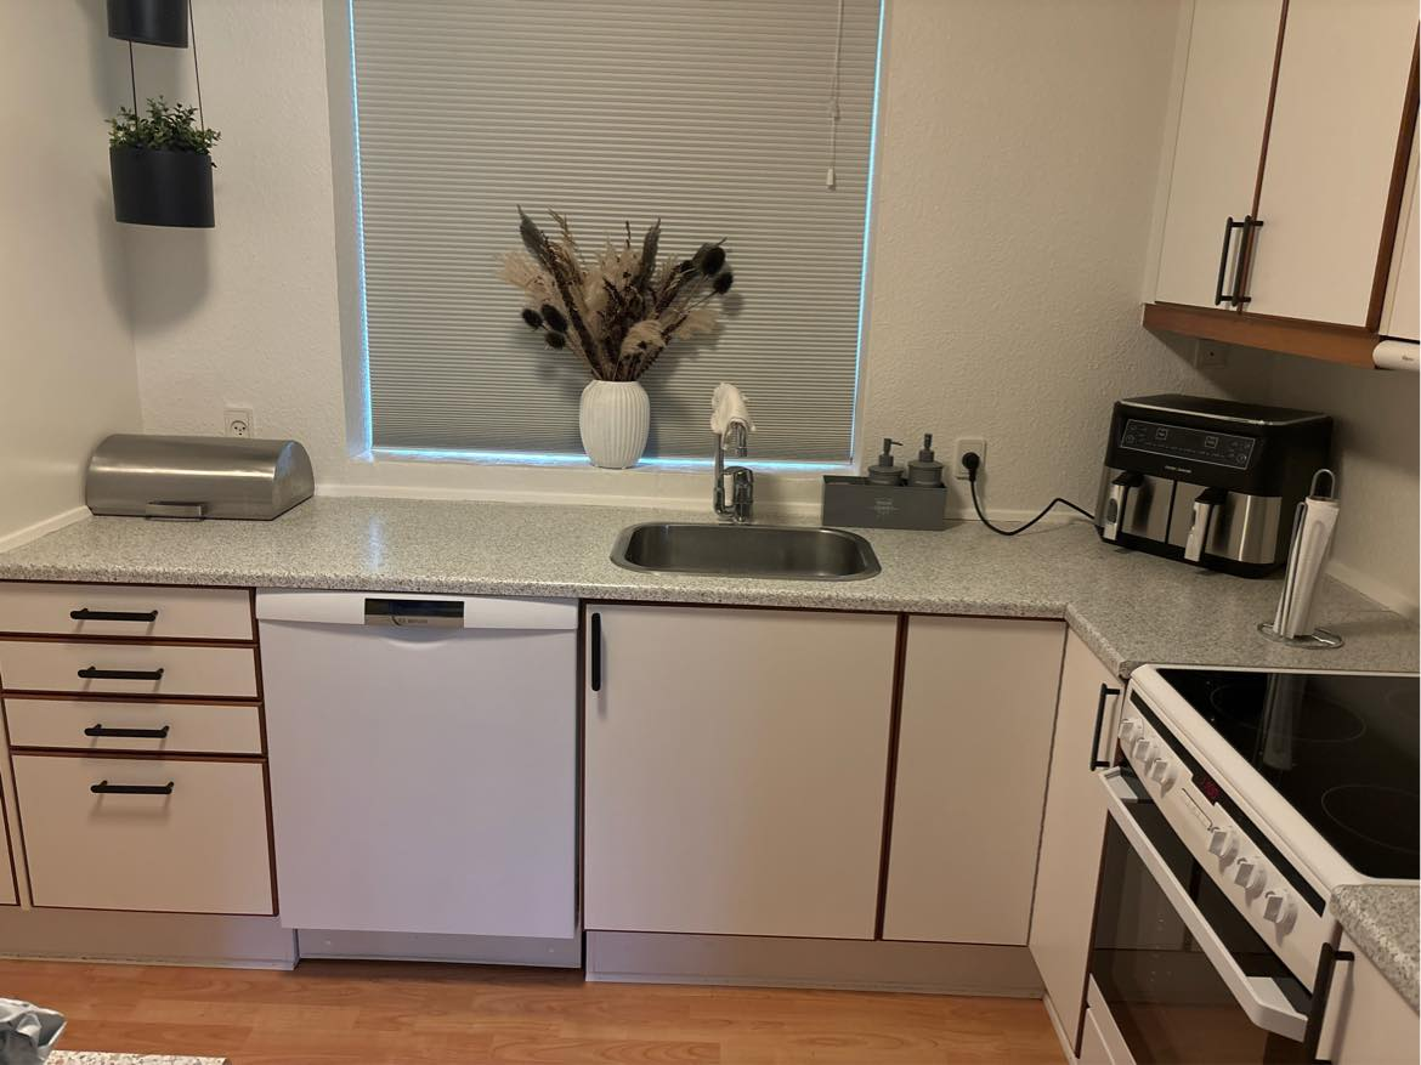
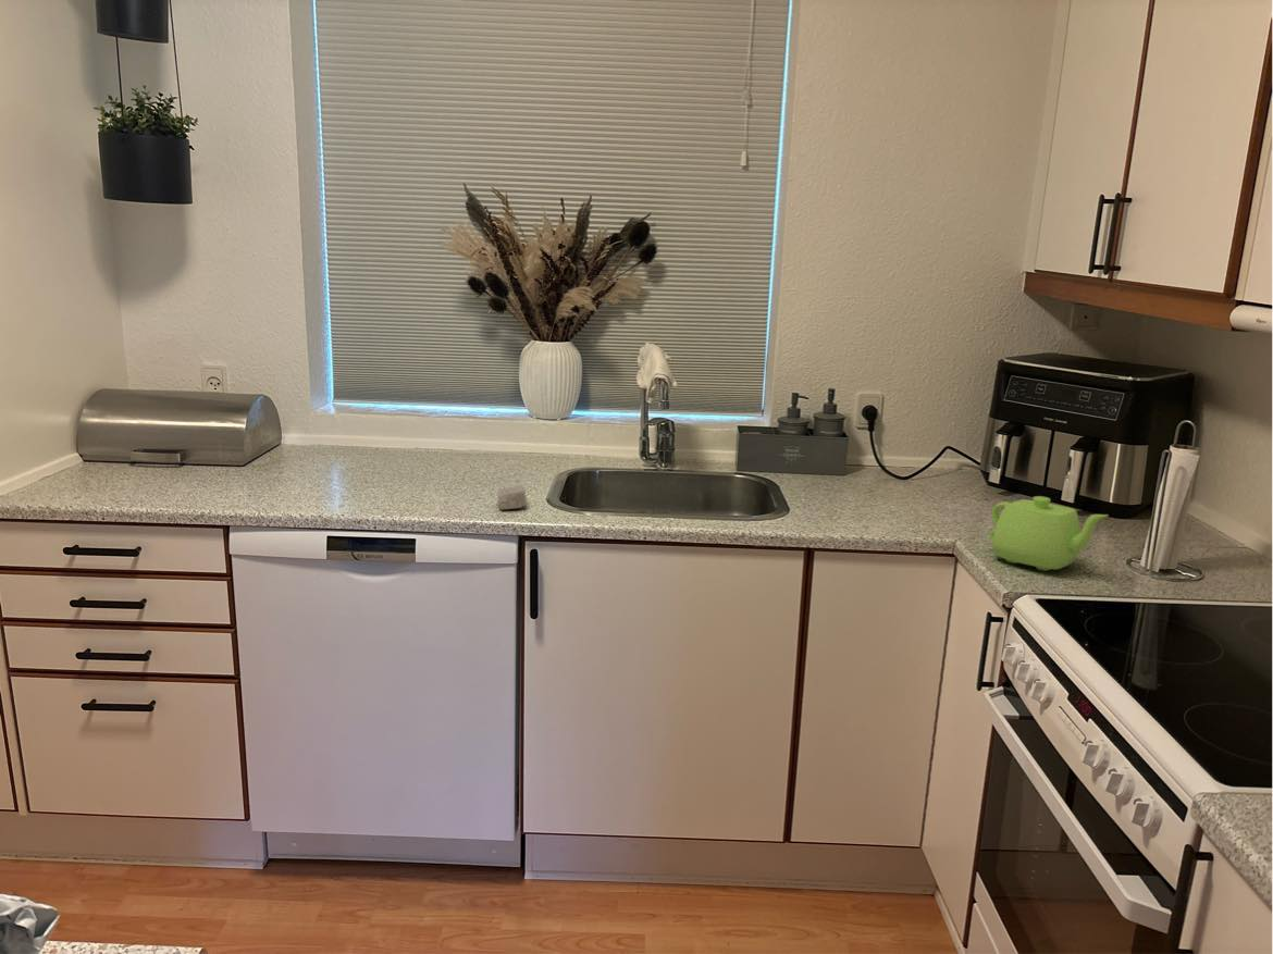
+ teapot (1046, 531)
+ soap bar (511, 495)
